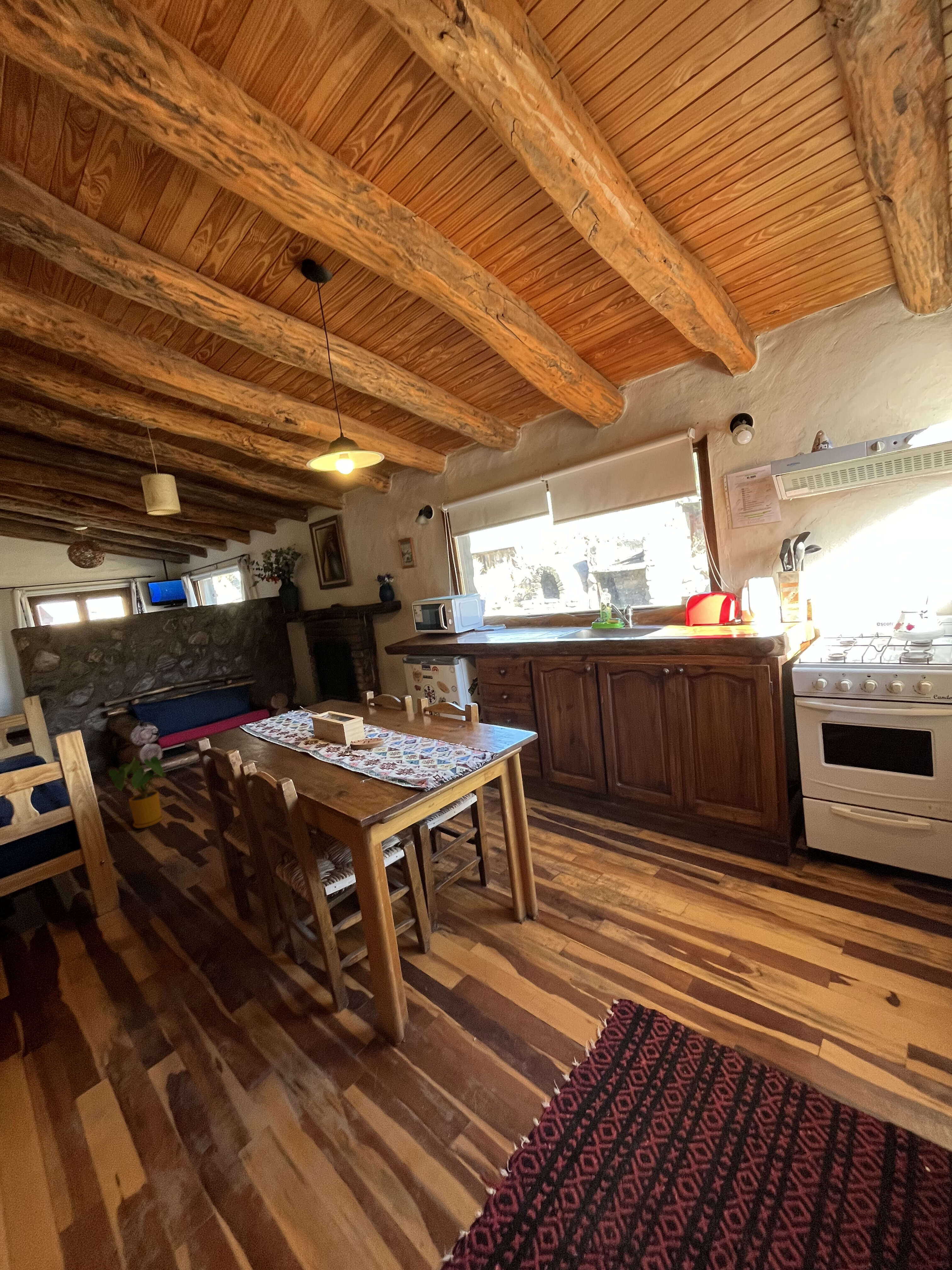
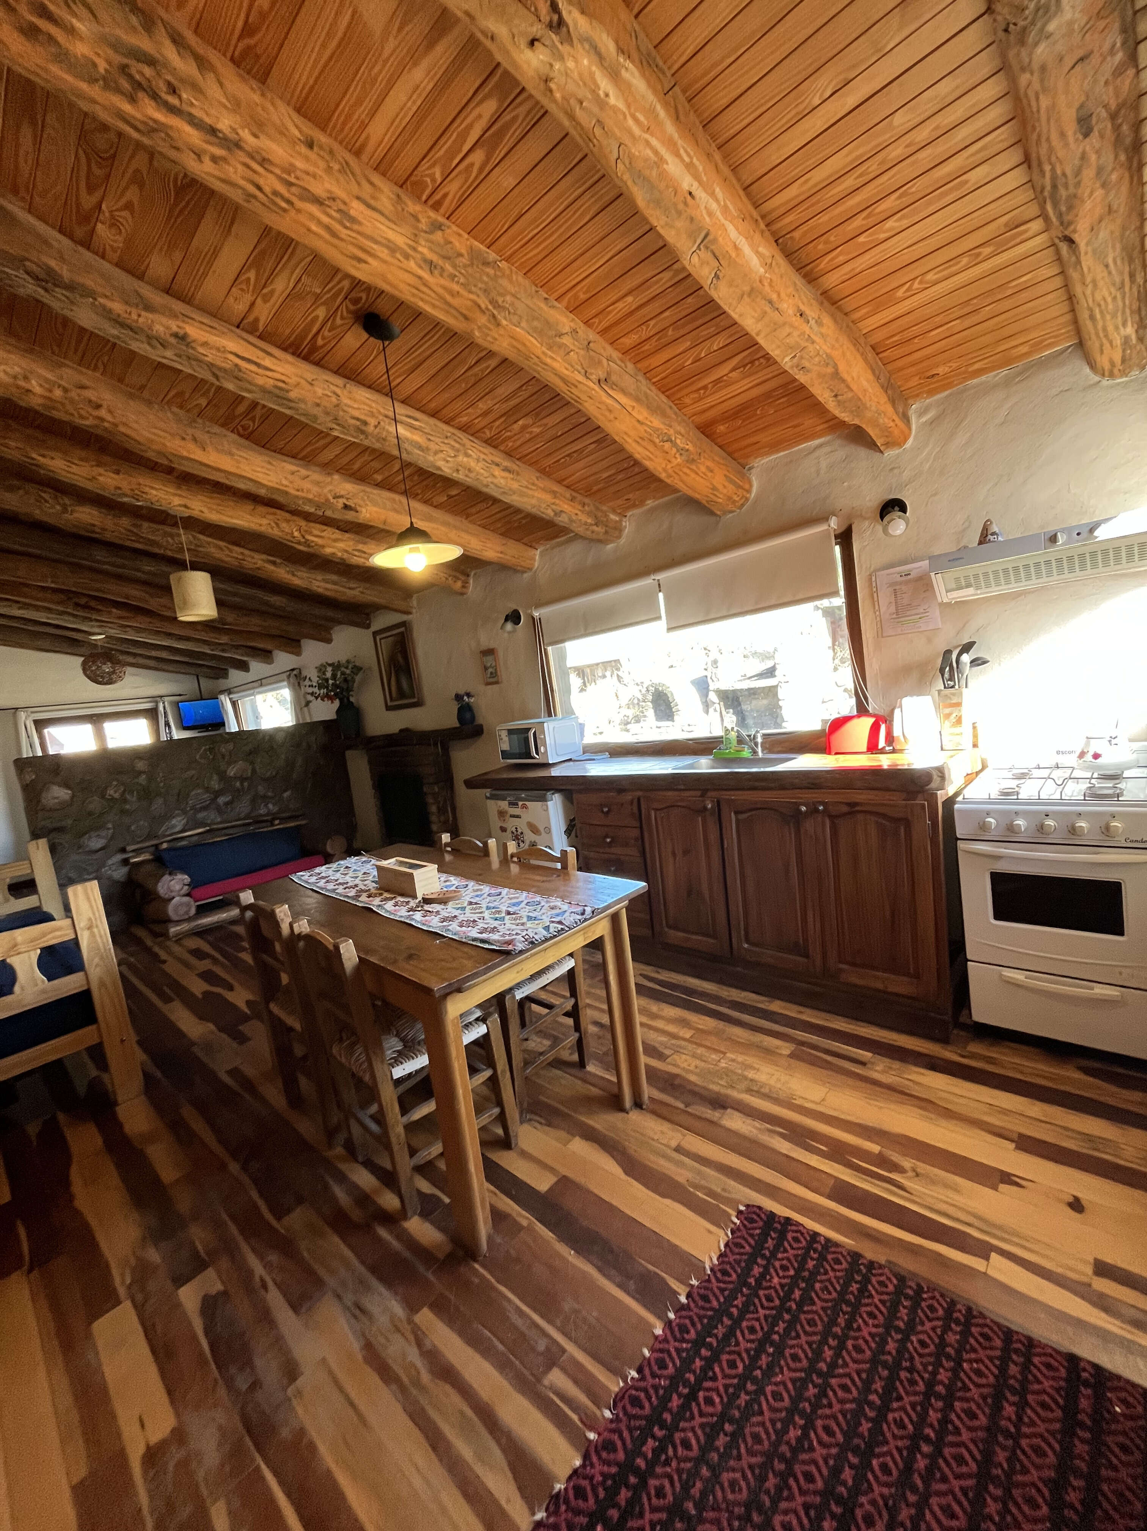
- house plant (145, 789)
